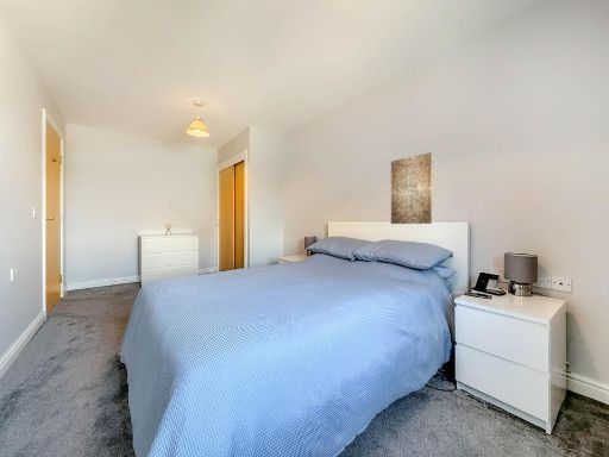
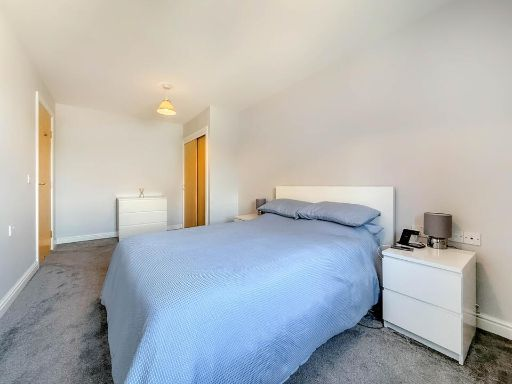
- wall art (409, 190)
